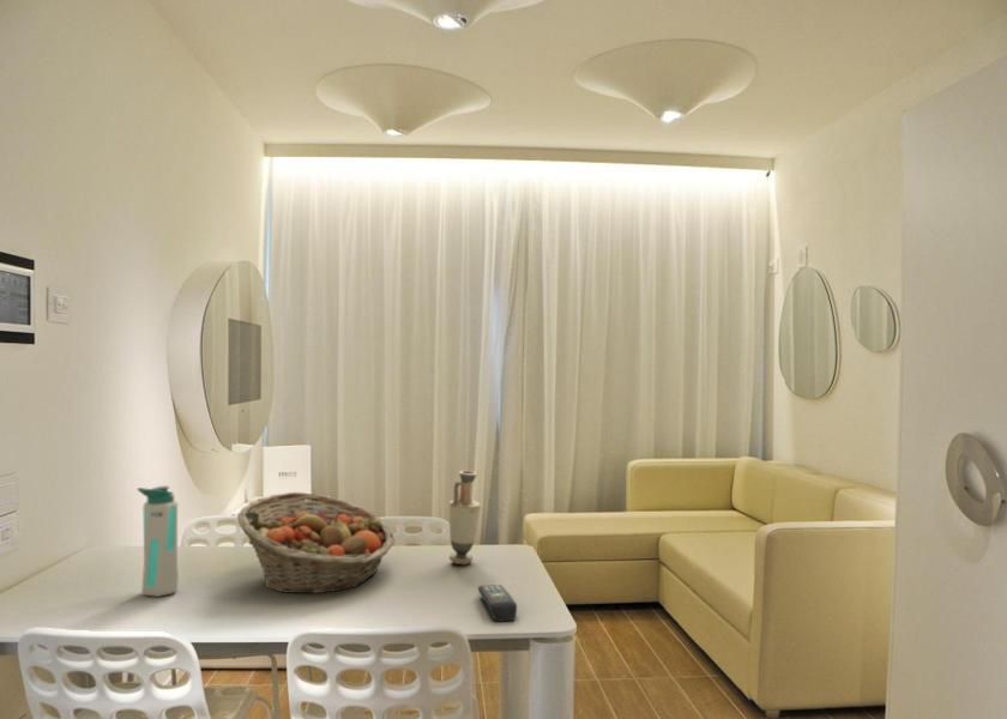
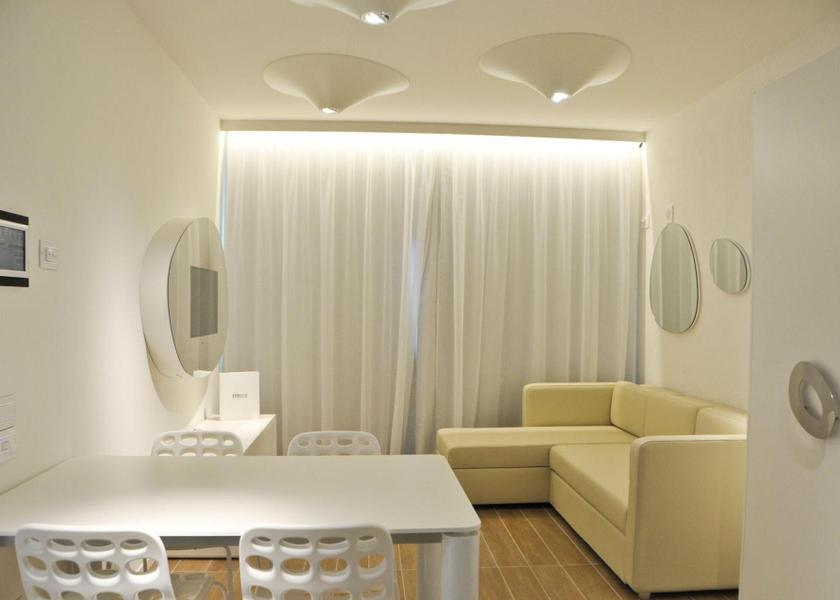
- fruit basket (318, 538)
- water bottle (158, 539)
- vase (464, 516)
- remote control (496, 599)
